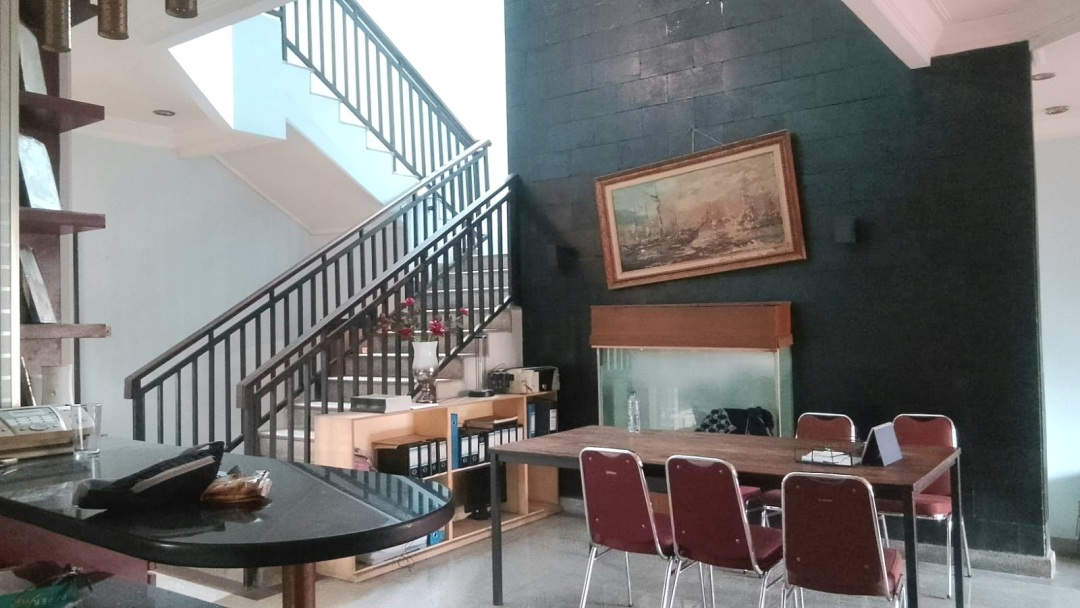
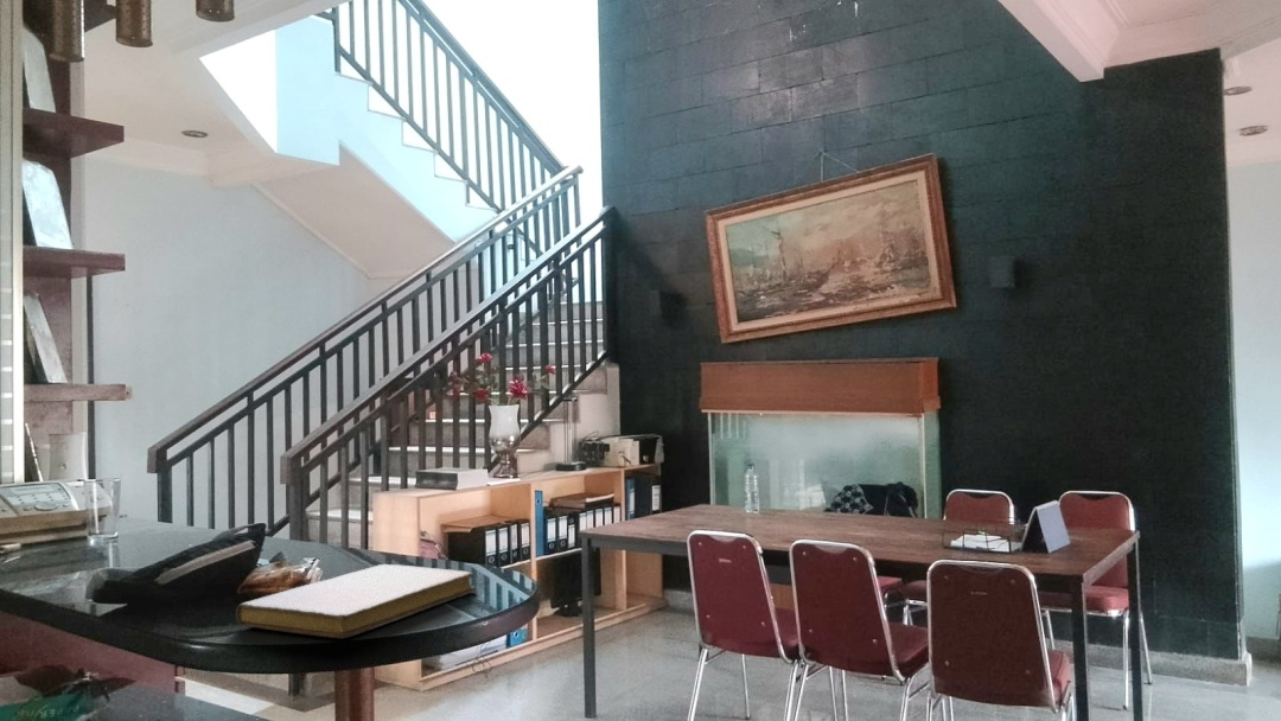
+ notebook (363, 596)
